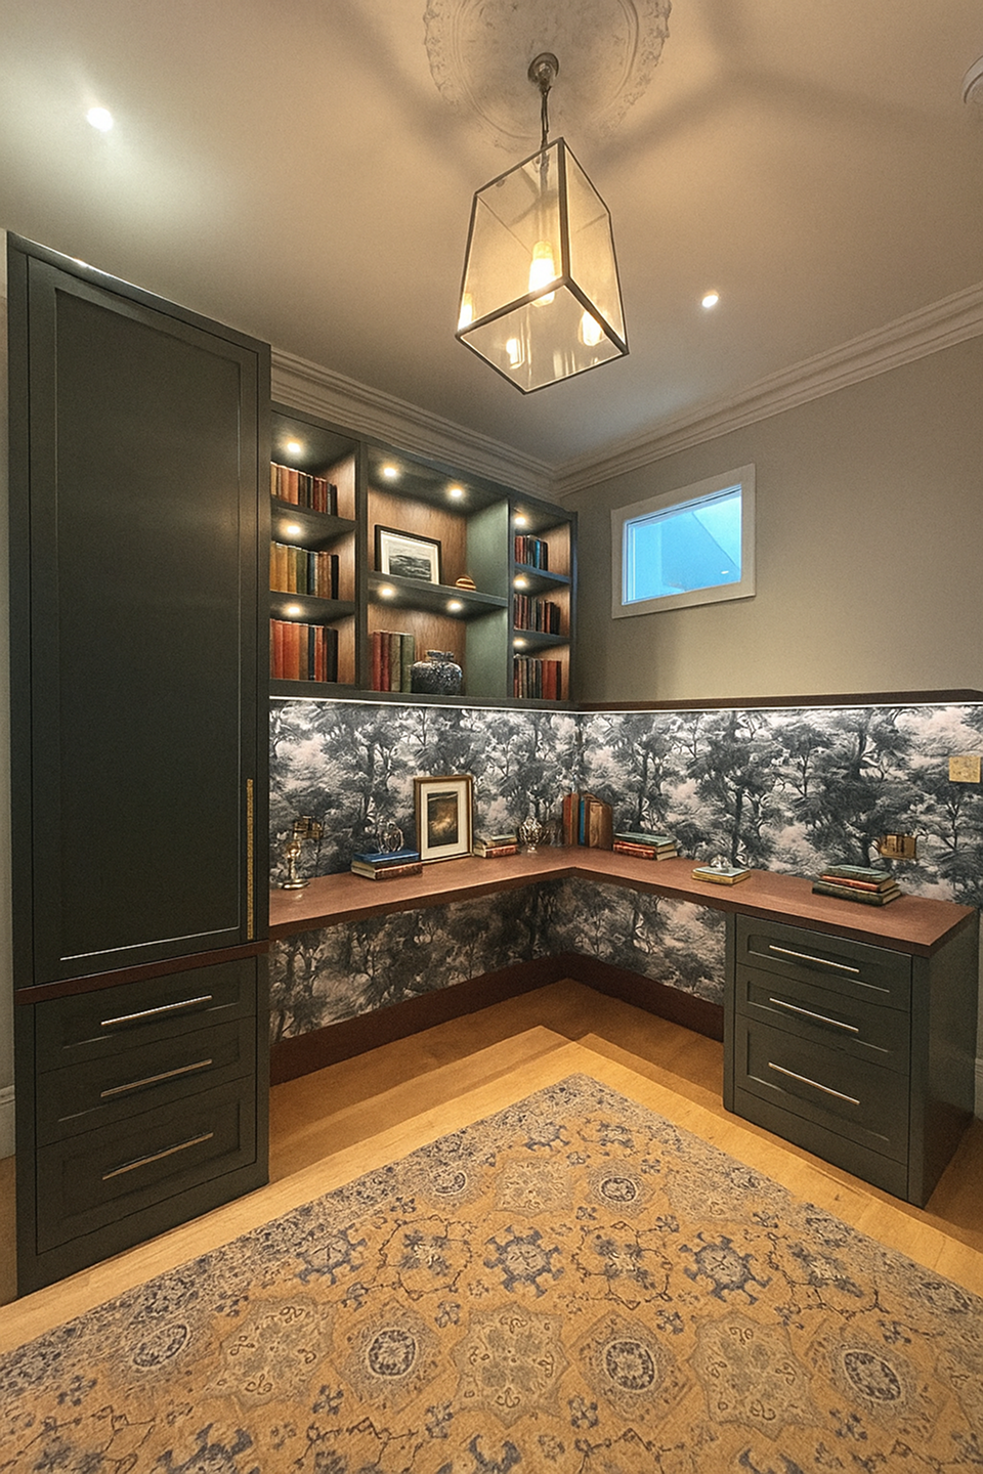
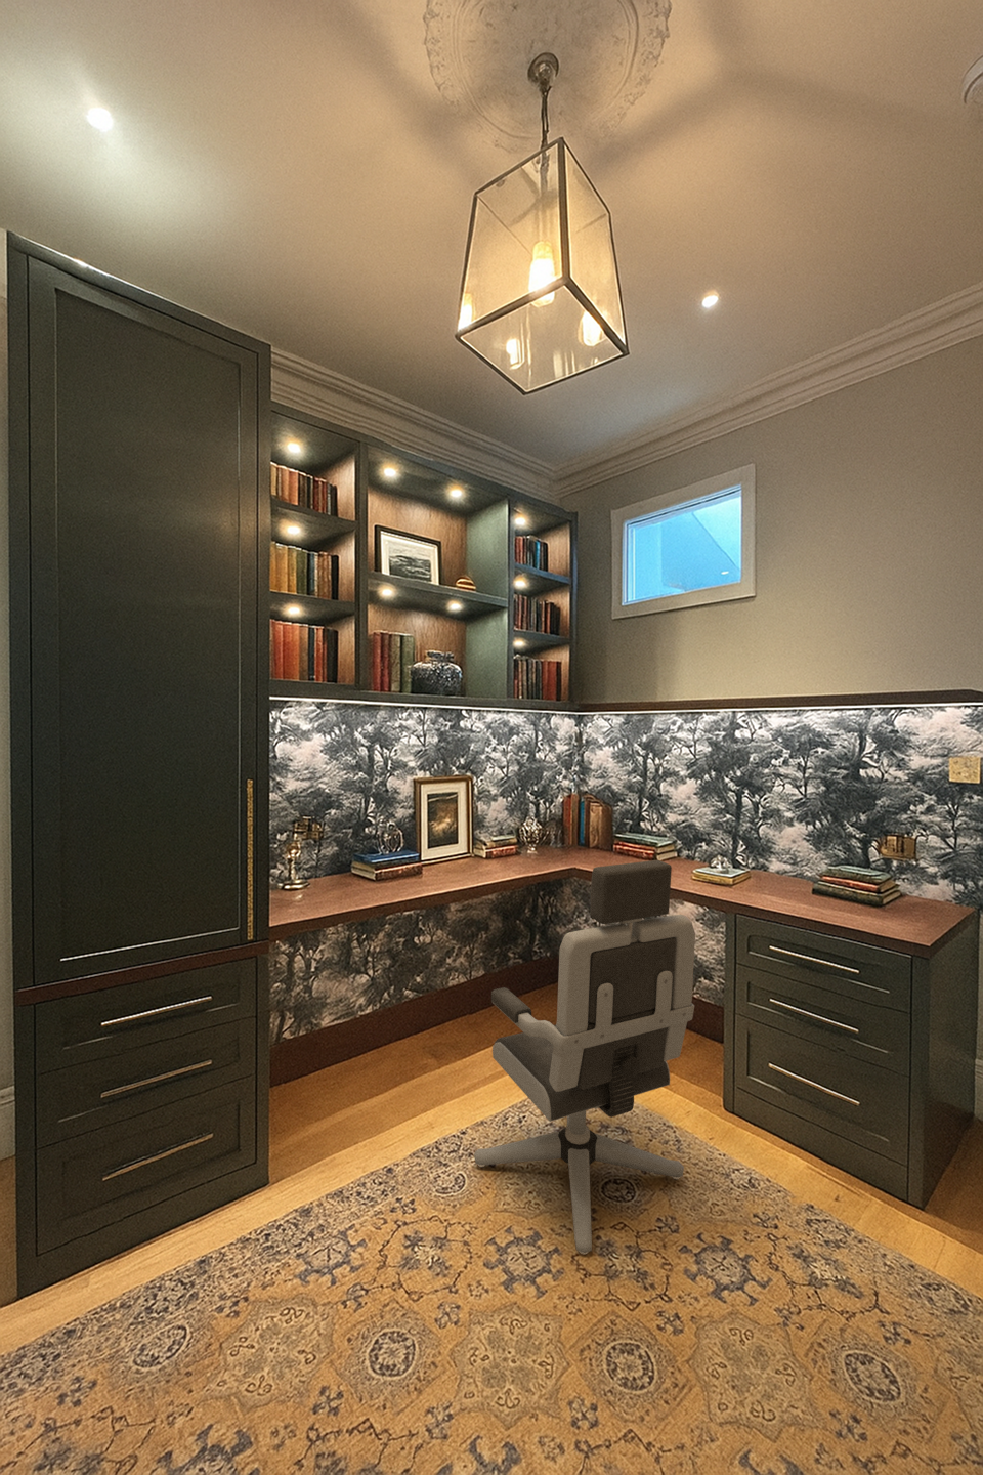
+ office chair (578, 1011)
